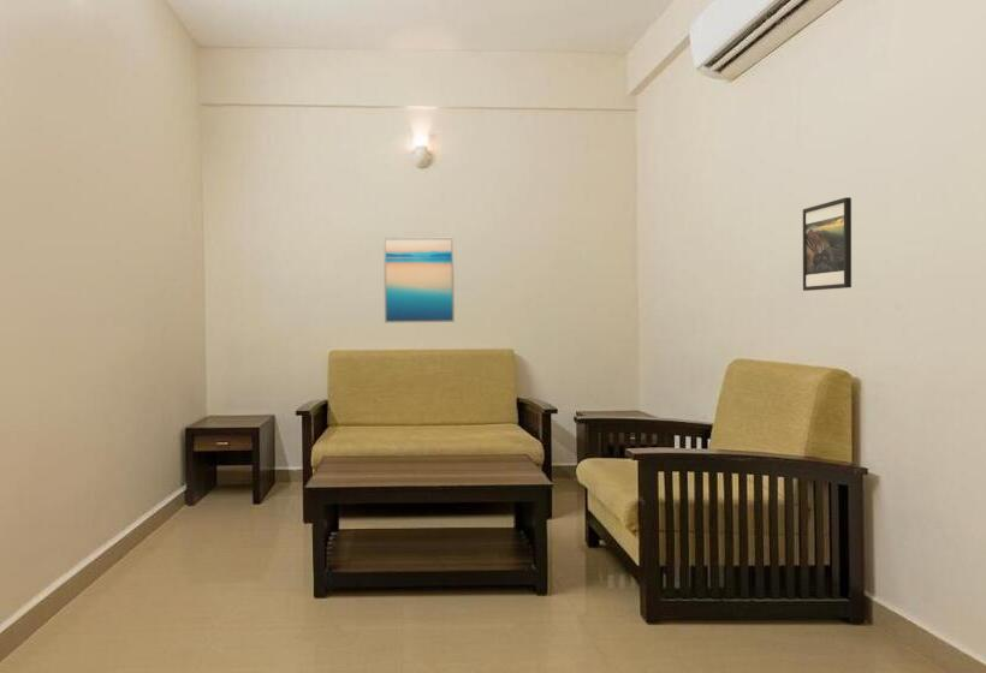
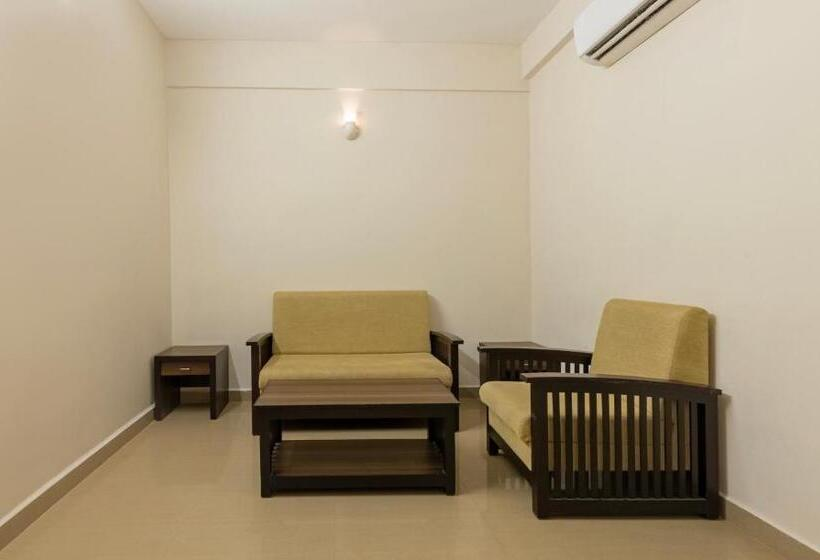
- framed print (825, 246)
- wall art (418, 280)
